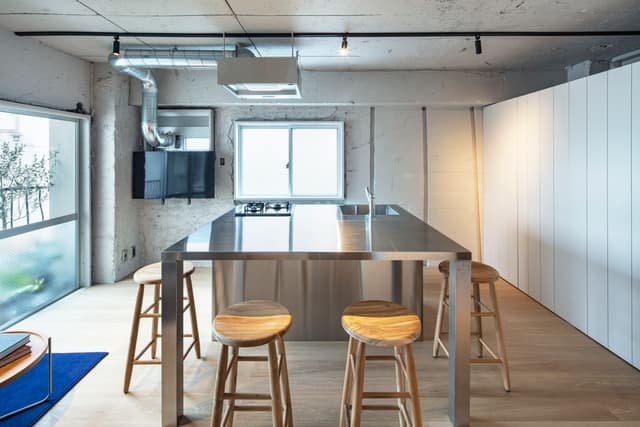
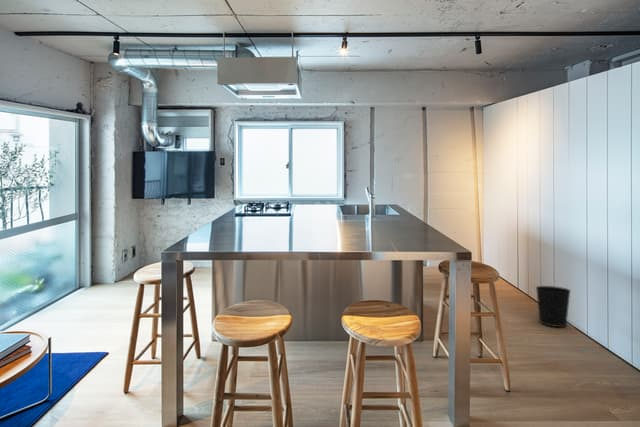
+ wastebasket (552, 306)
